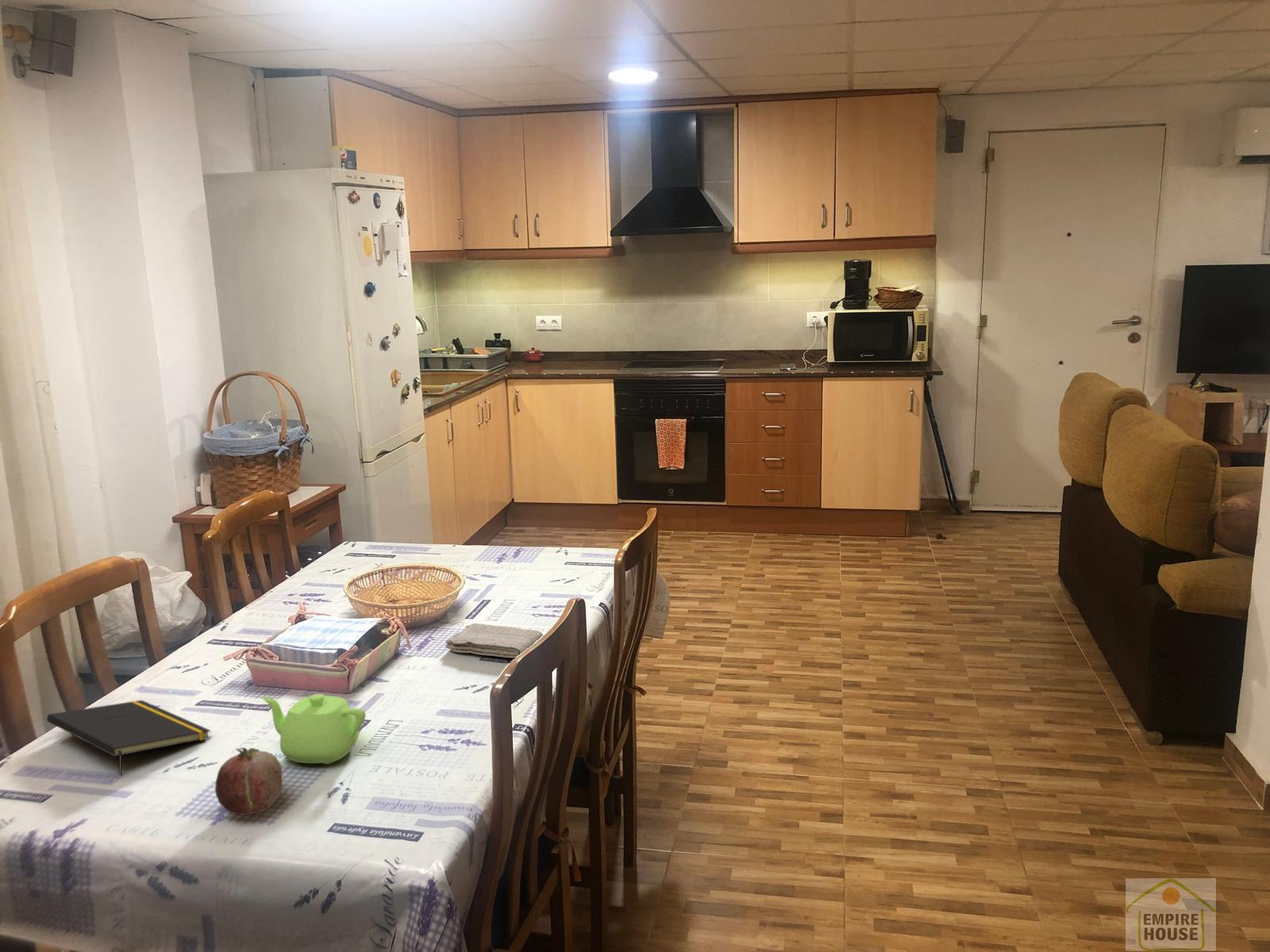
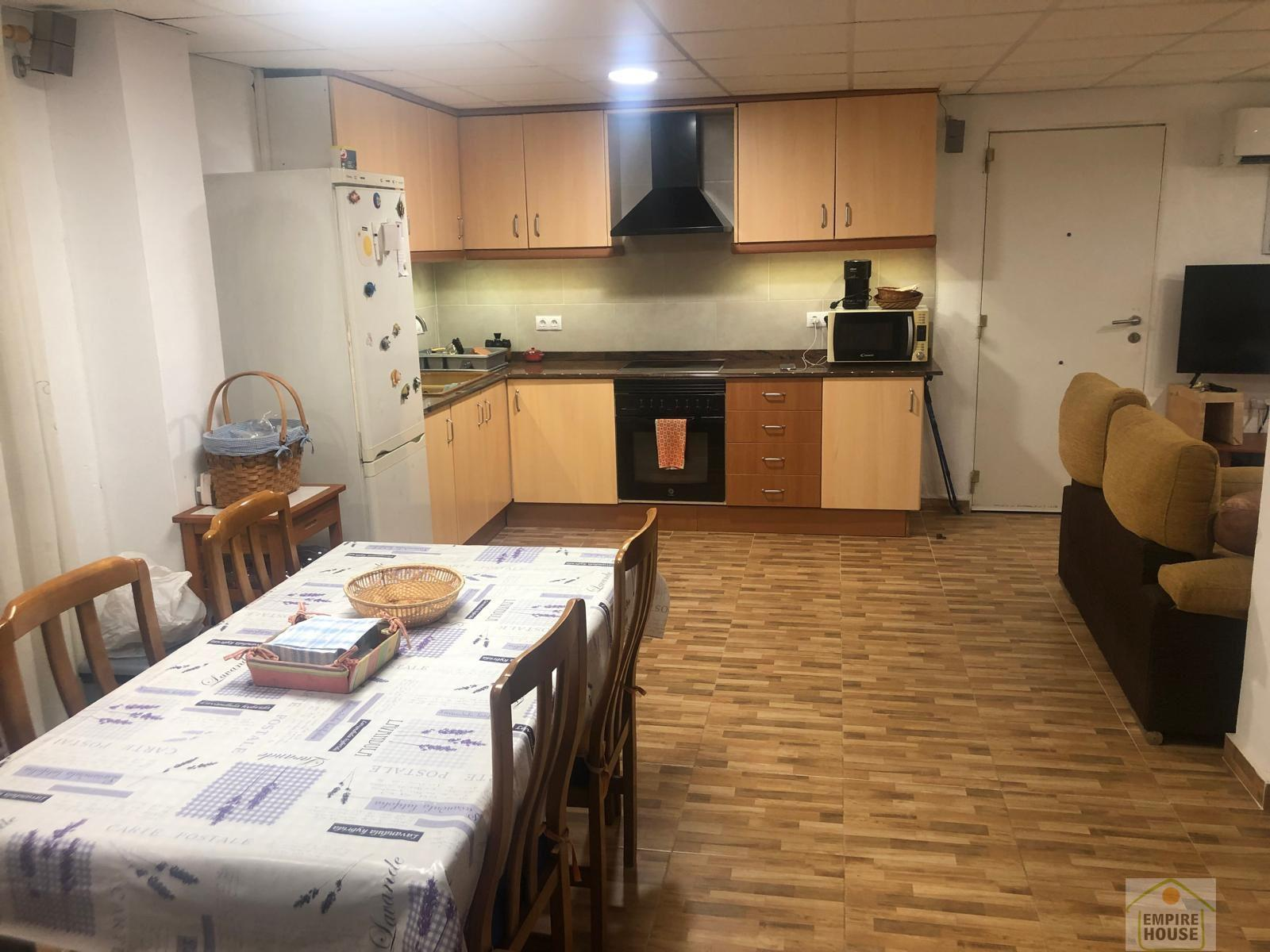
- teapot (315, 724)
- fruit (249, 779)
- washcloth (495, 639)
- notepad (129, 726)
